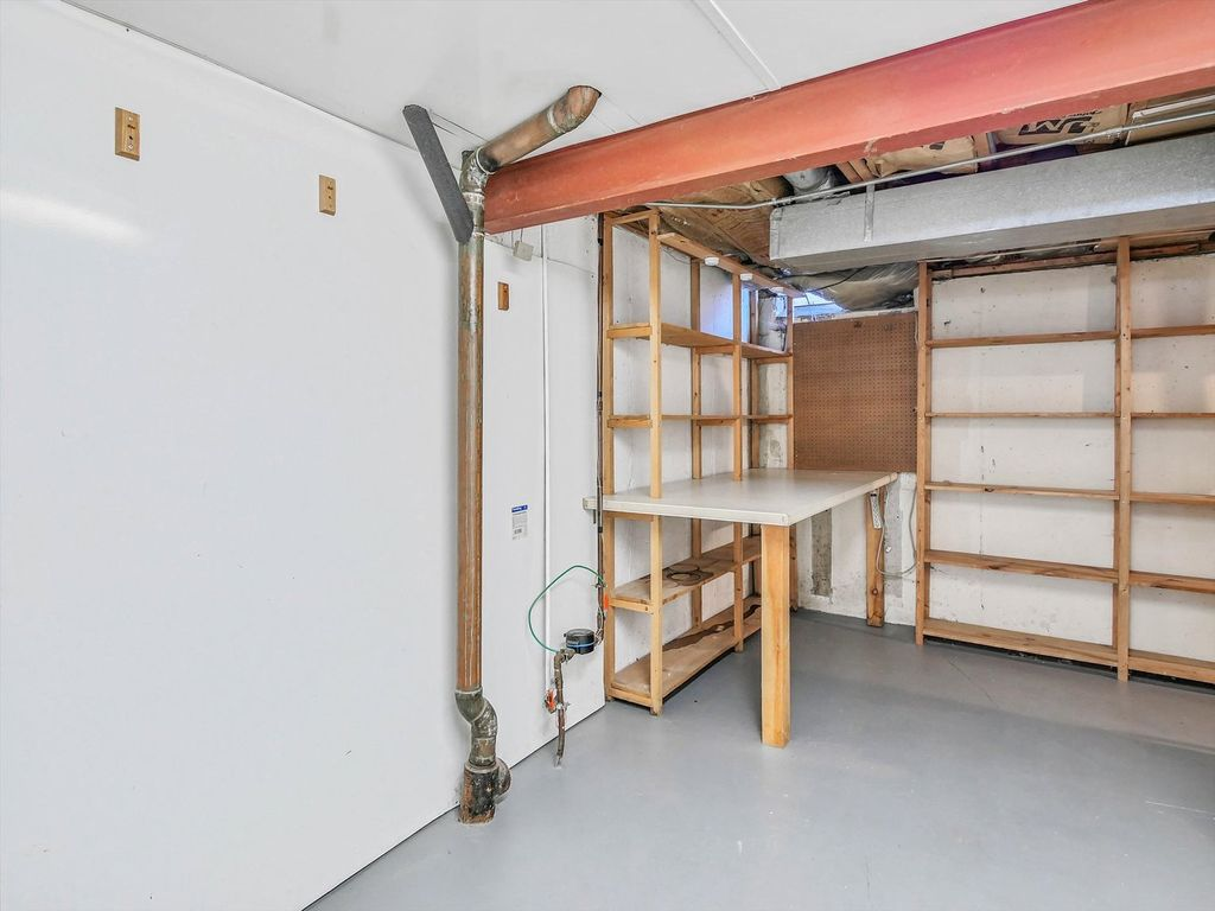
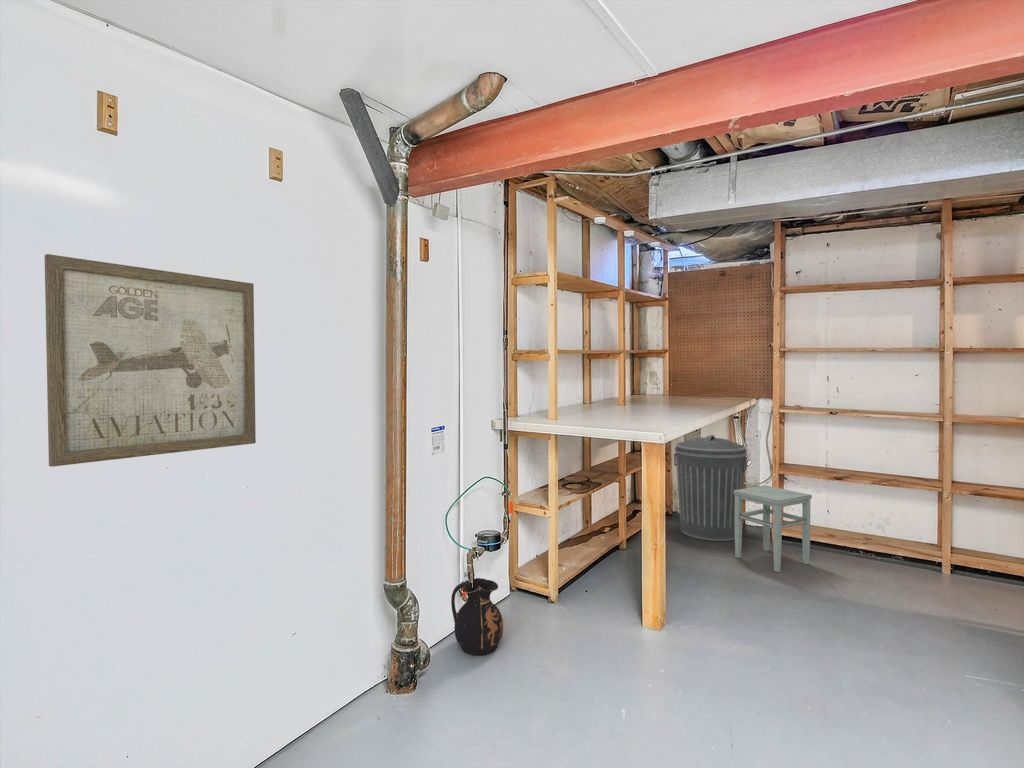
+ trash can (709, 483)
+ ceramic jug (478, 614)
+ stool (771, 526)
+ wall art (165, 362)
